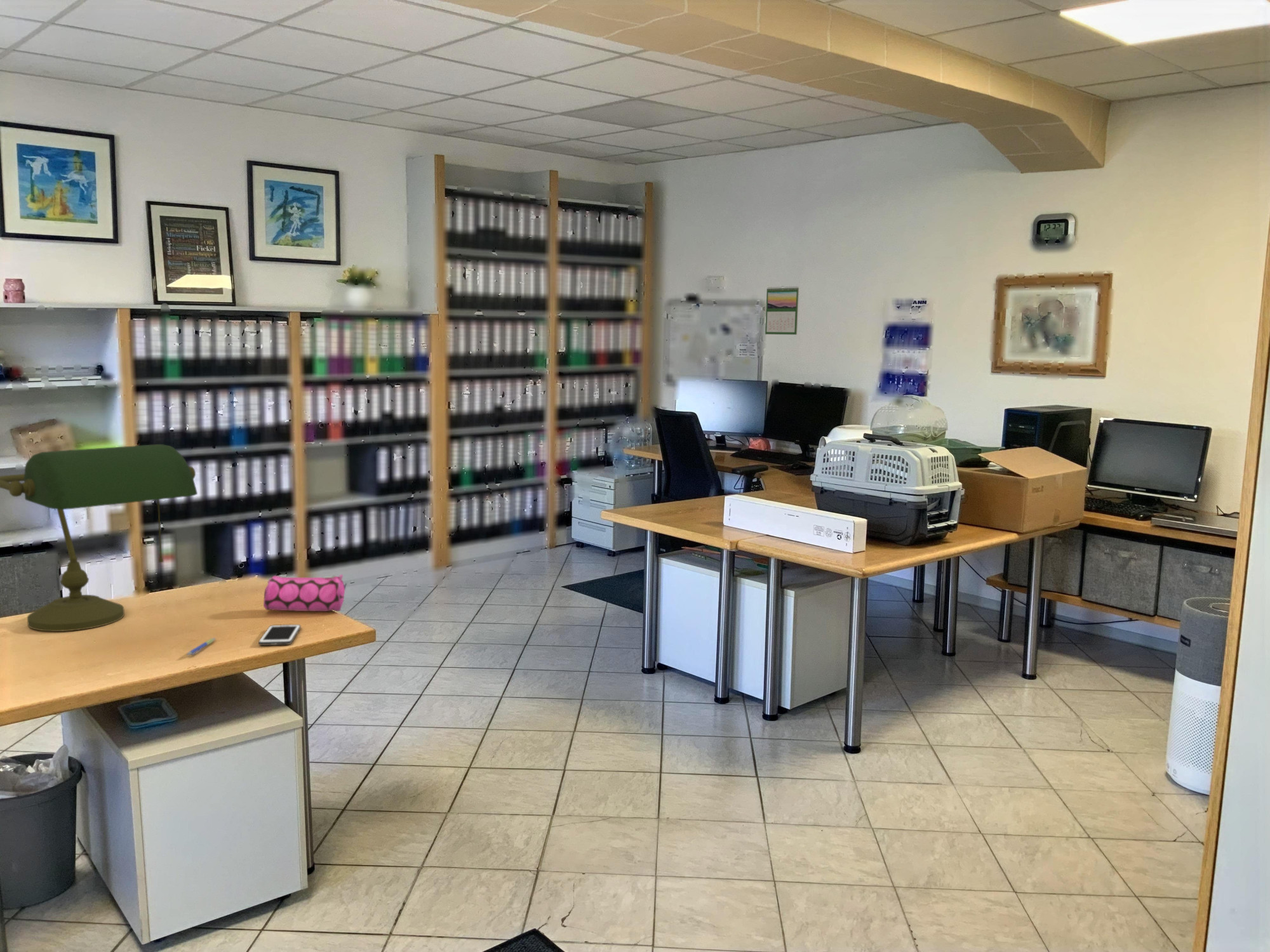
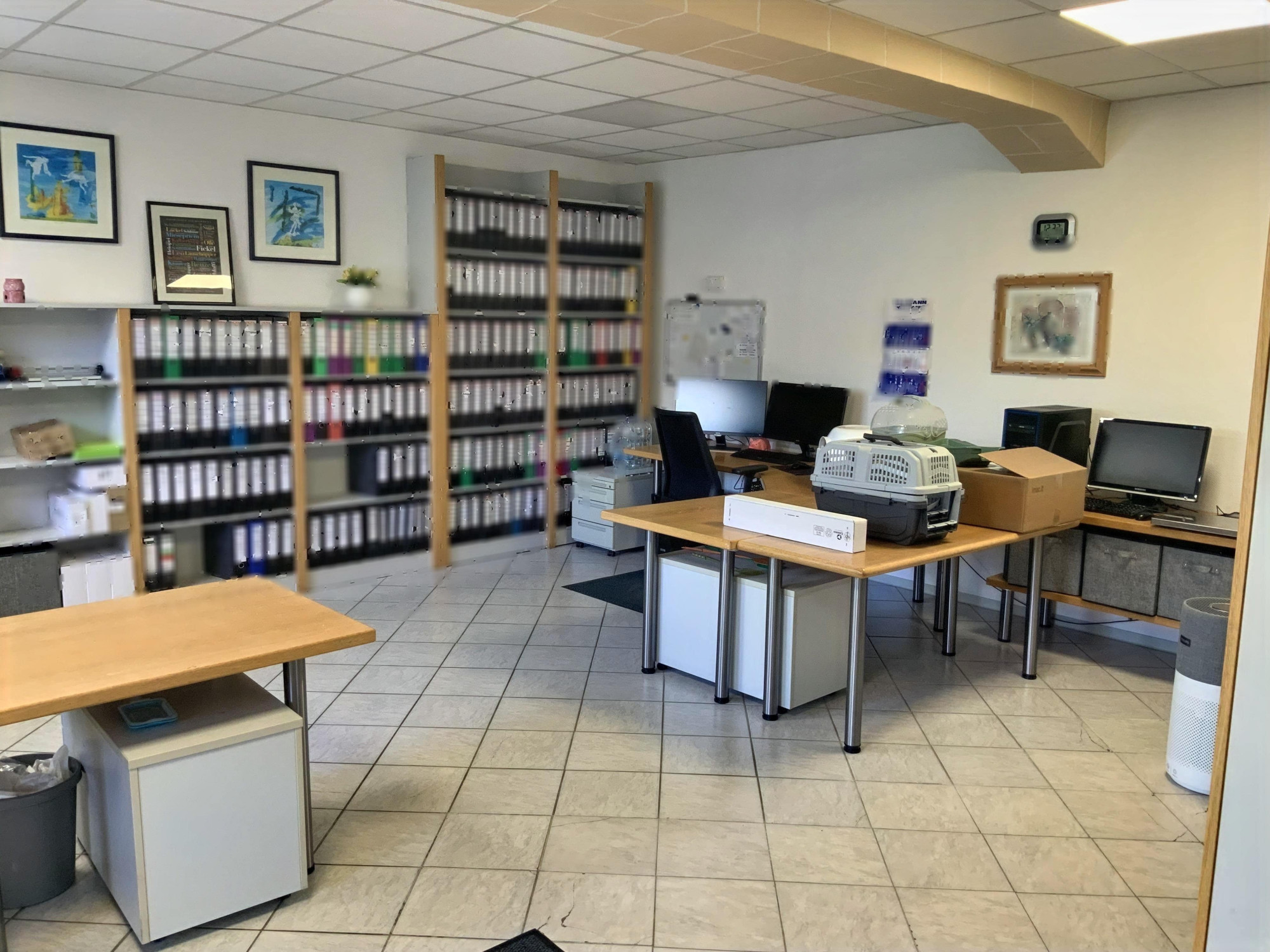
- cell phone (280, 635)
- pencil case (304, 592)
- pen (202, 645)
- desk lamp (72, 544)
- calendar (782, 310)
